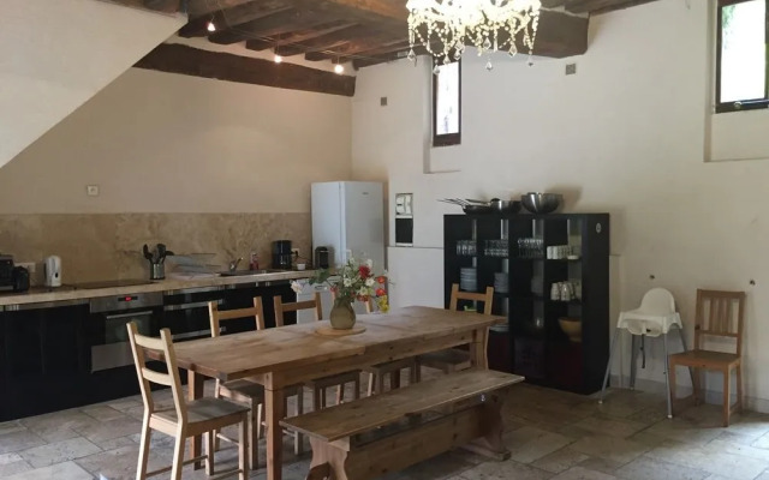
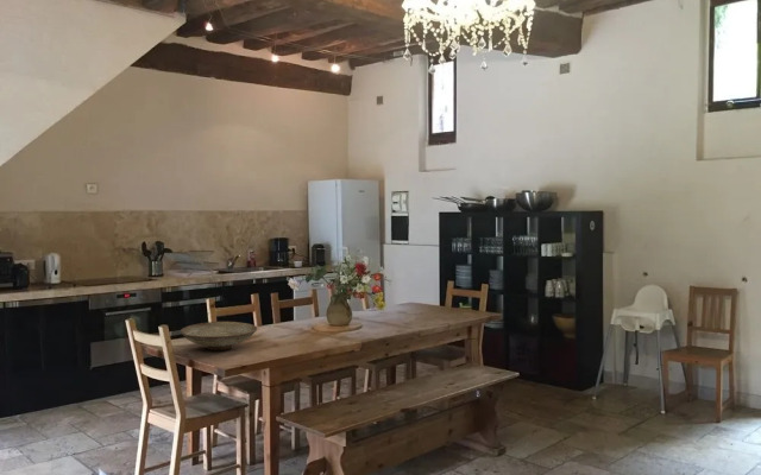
+ decorative bowl (219, 337)
